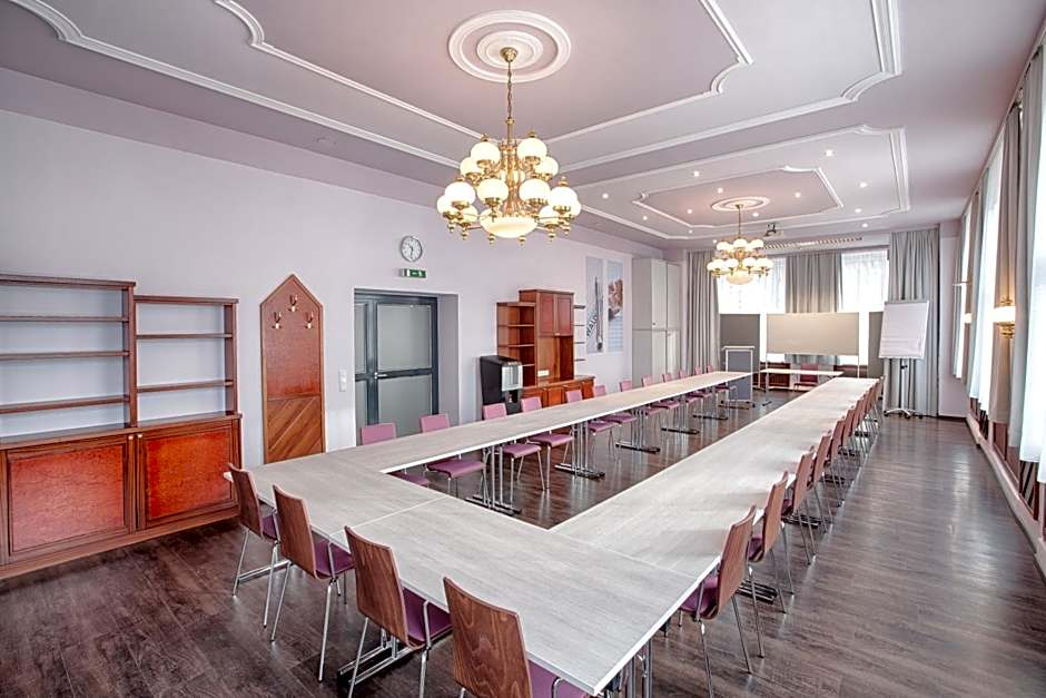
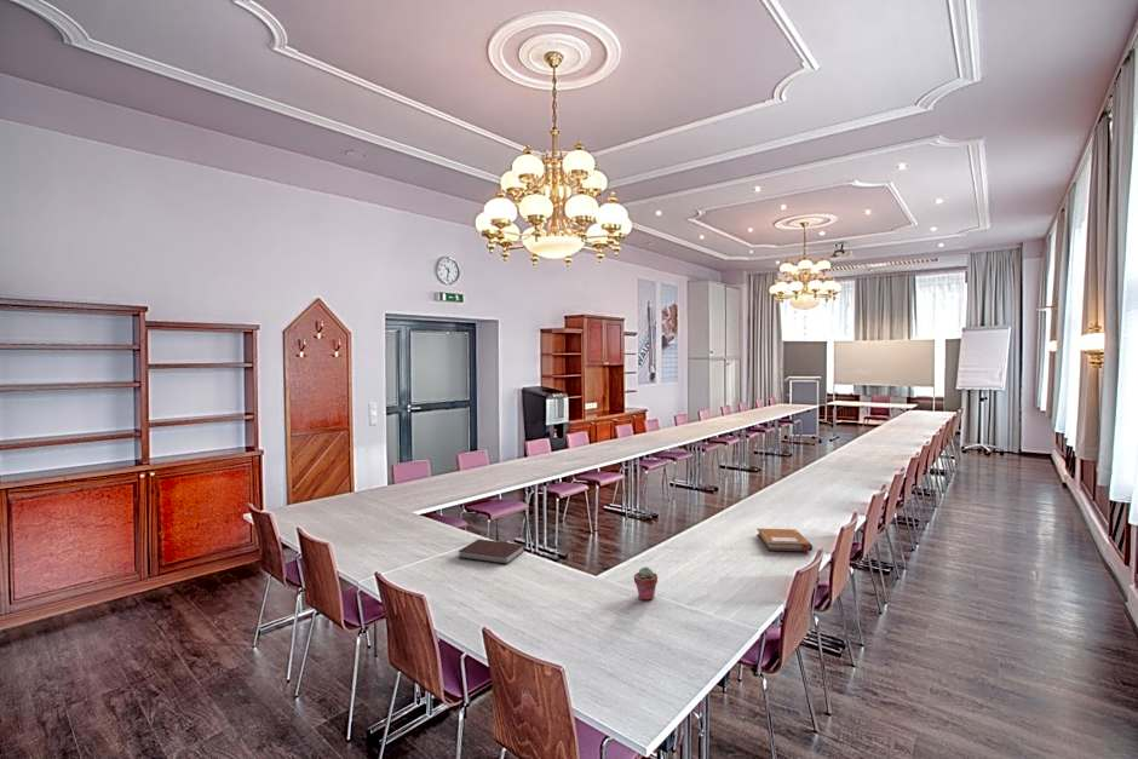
+ potted succulent (645, 581)
+ notebook (492, 551)
+ notebook (783, 539)
